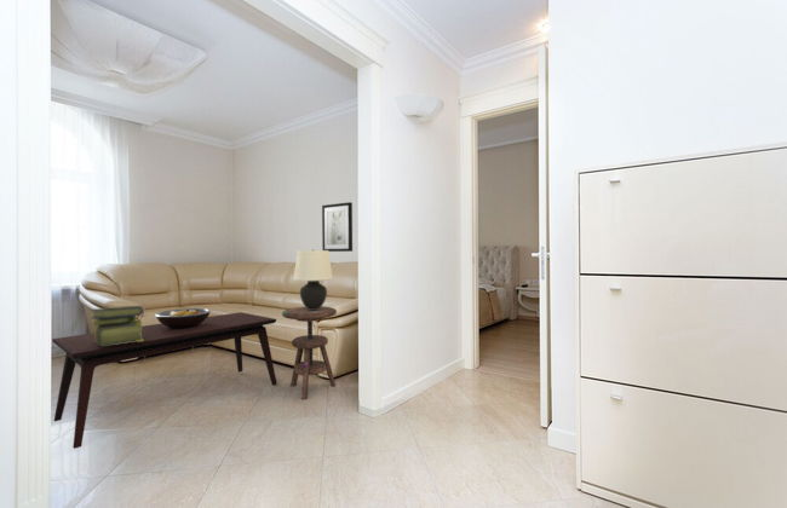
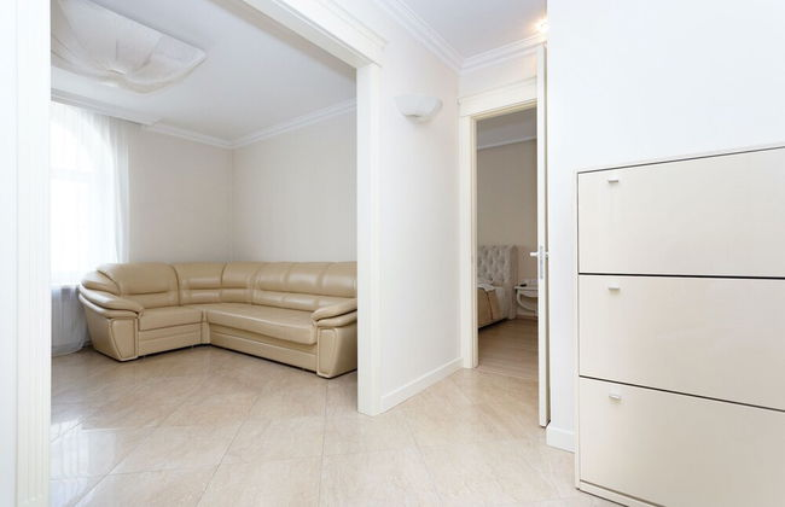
- fruit bowl (183, 317)
- side table (310, 350)
- coffee table (174, 350)
- table lamp (312, 279)
- stack of books (116, 323)
- wall art (337, 227)
